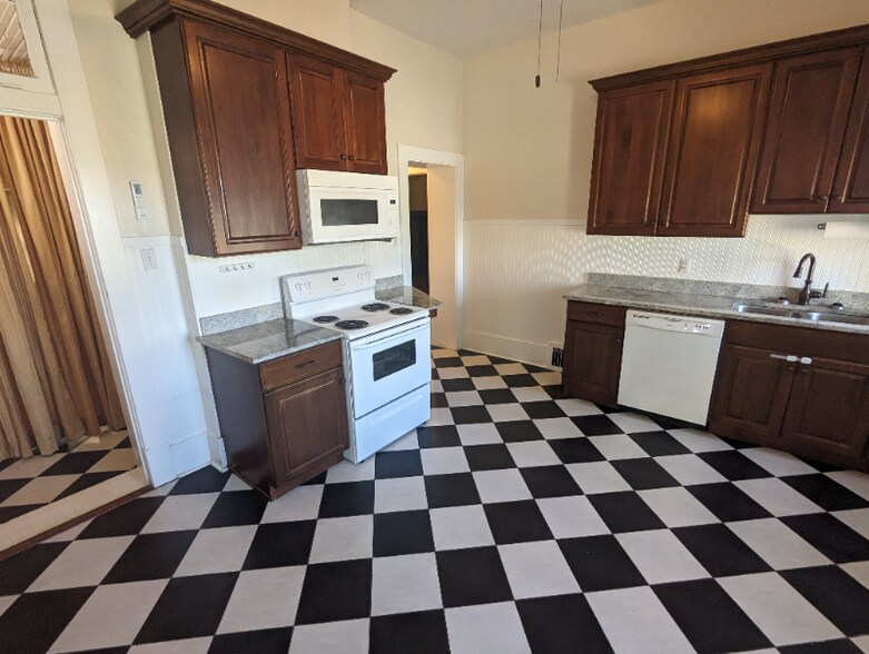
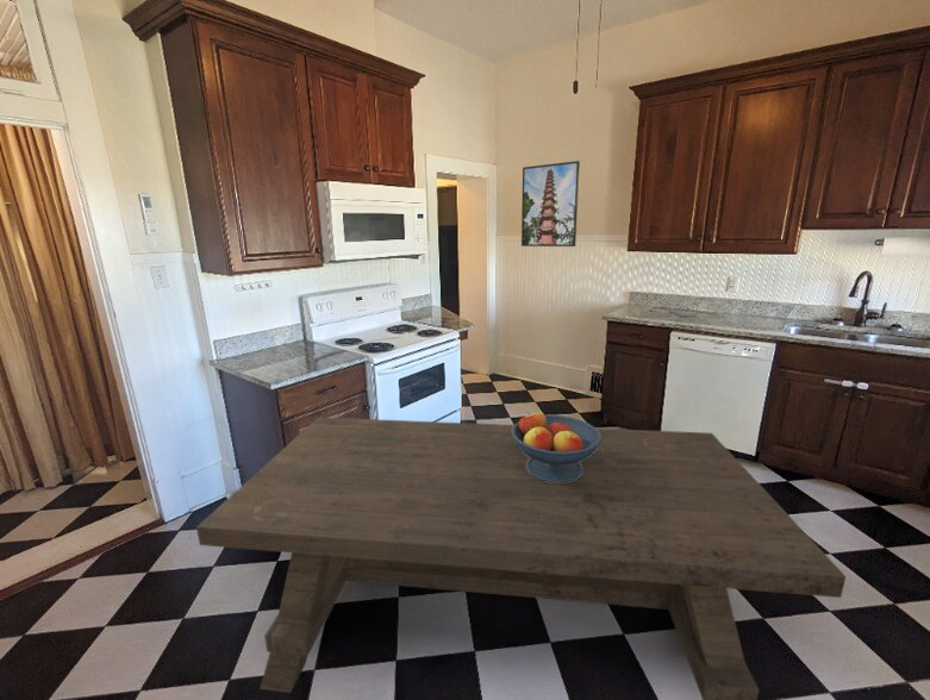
+ dining table (498, 544)
+ fruit bowl (555, 443)
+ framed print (548, 206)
